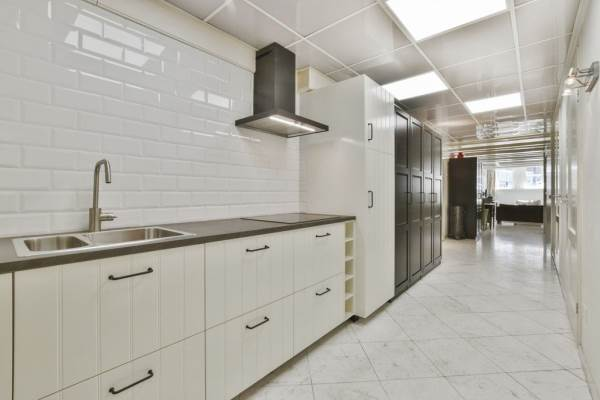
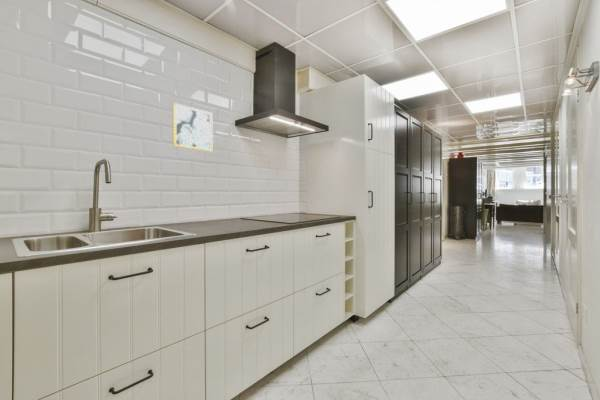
+ wall art (193, 128)
